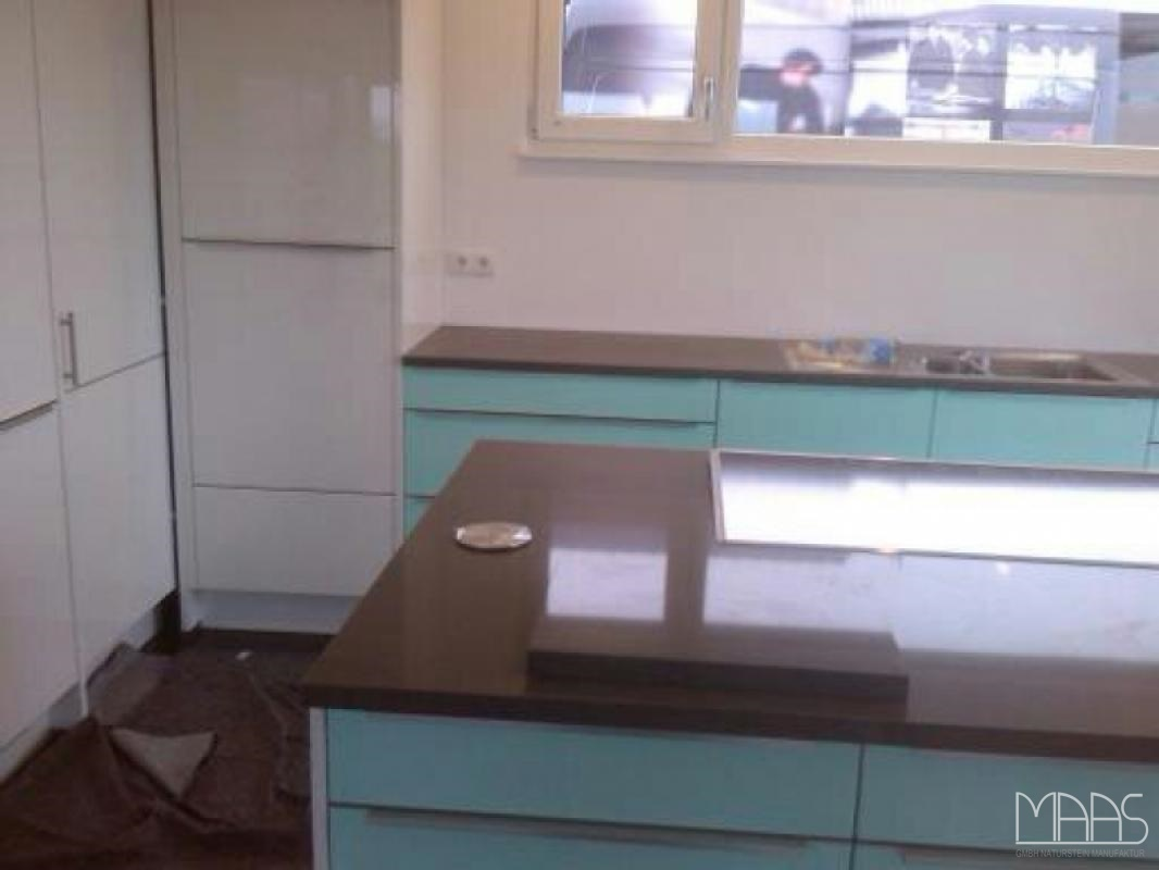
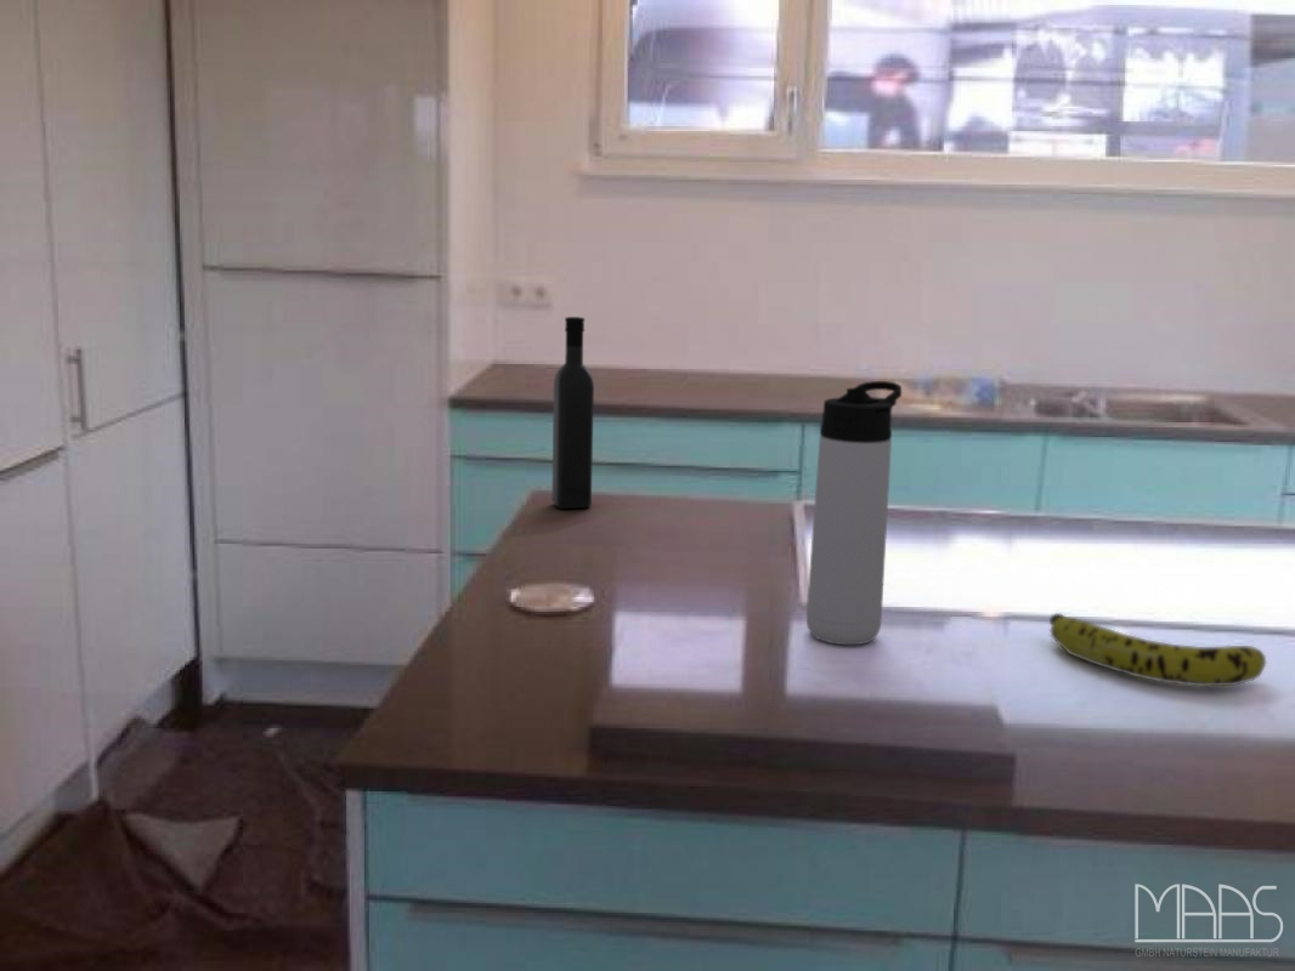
+ fruit (1152, 643)
+ wine bottle (572, 413)
+ thermos bottle (858, 510)
